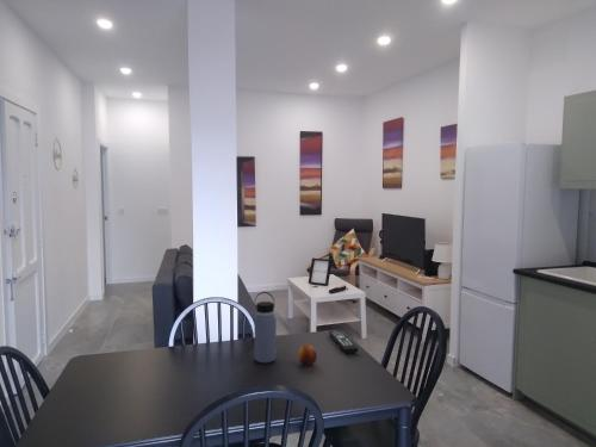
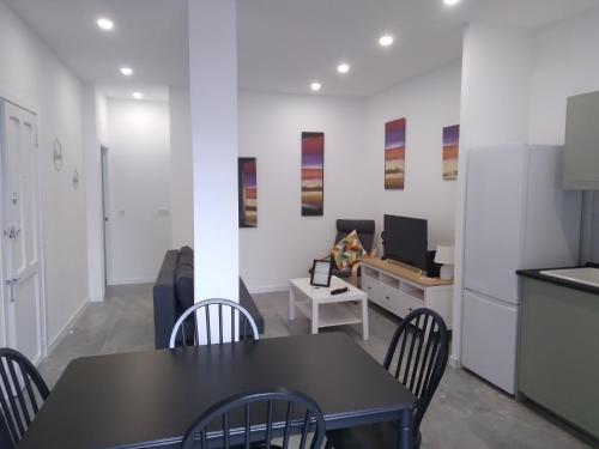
- fruit (306, 354)
- remote control (342, 341)
- water bottle (265, 327)
